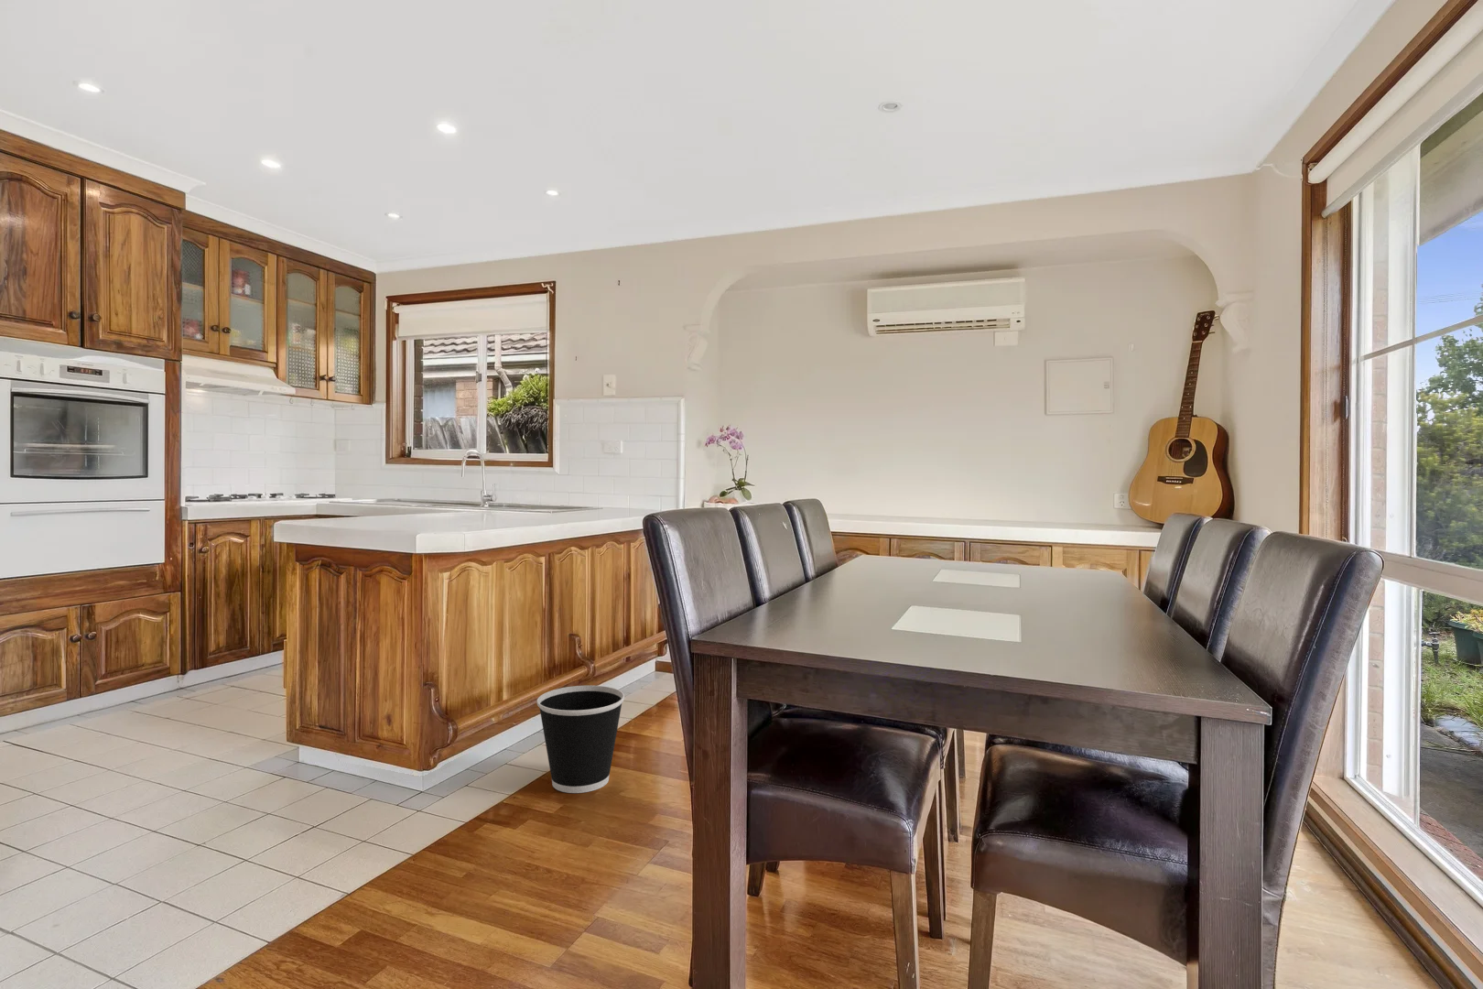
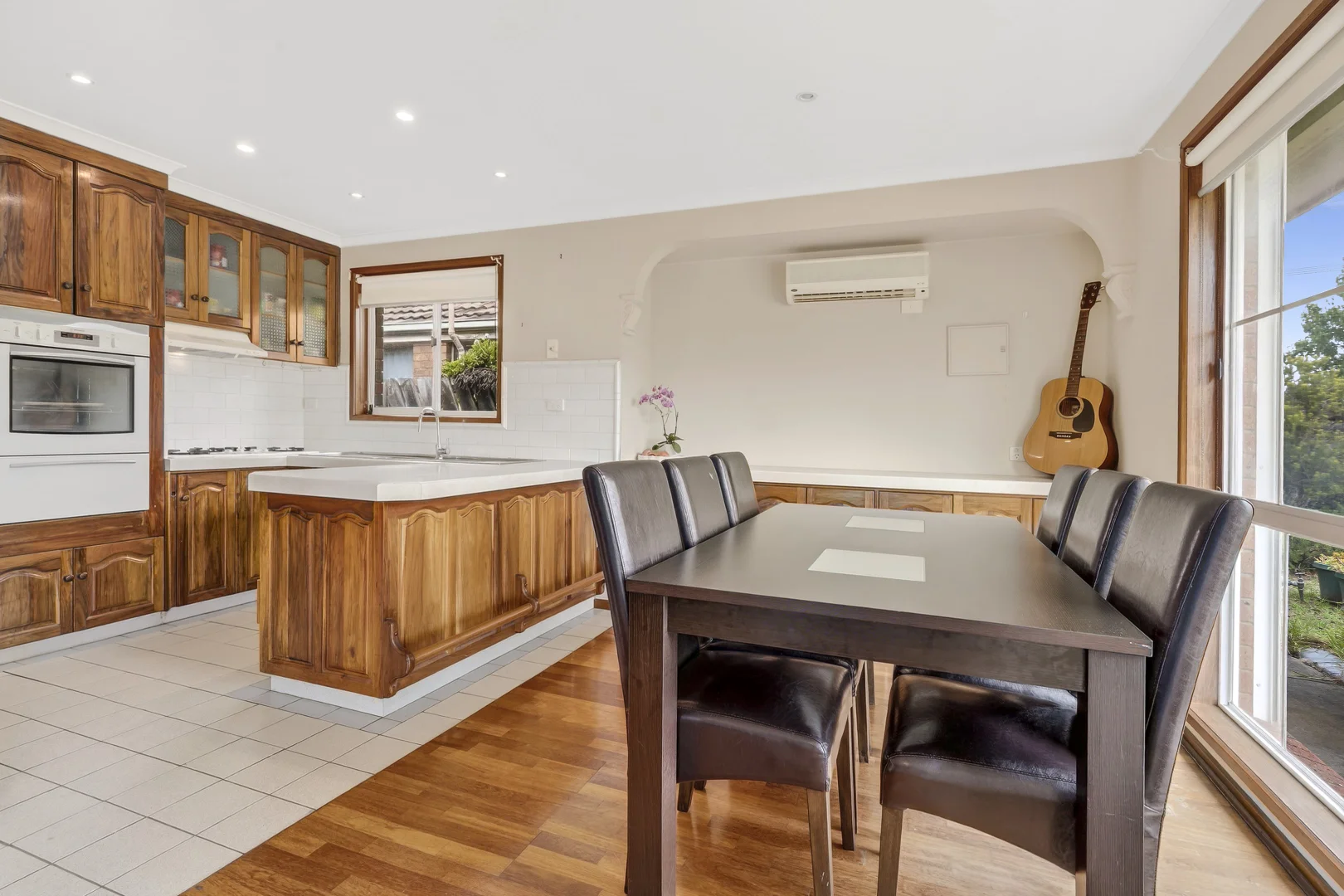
- wastebasket (580, 740)
